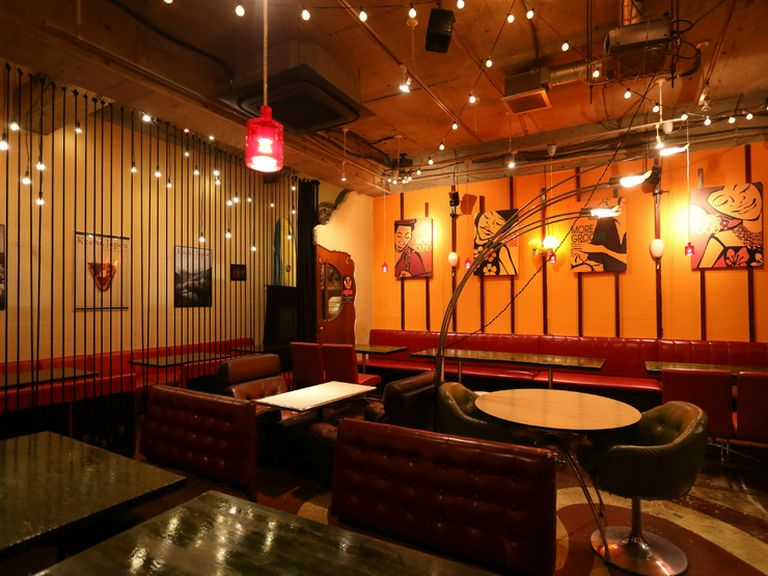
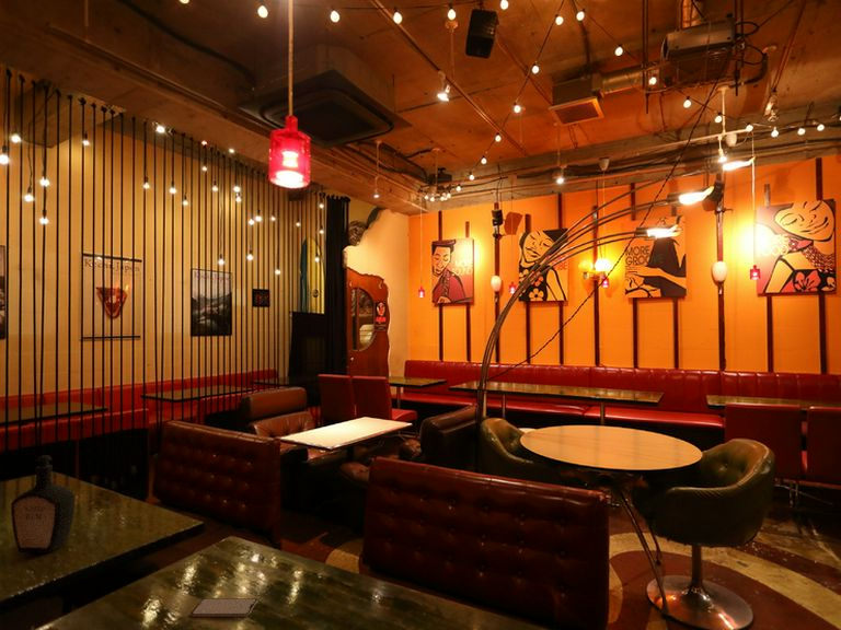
+ bottle (43, 501)
+ smartphone (224, 606)
